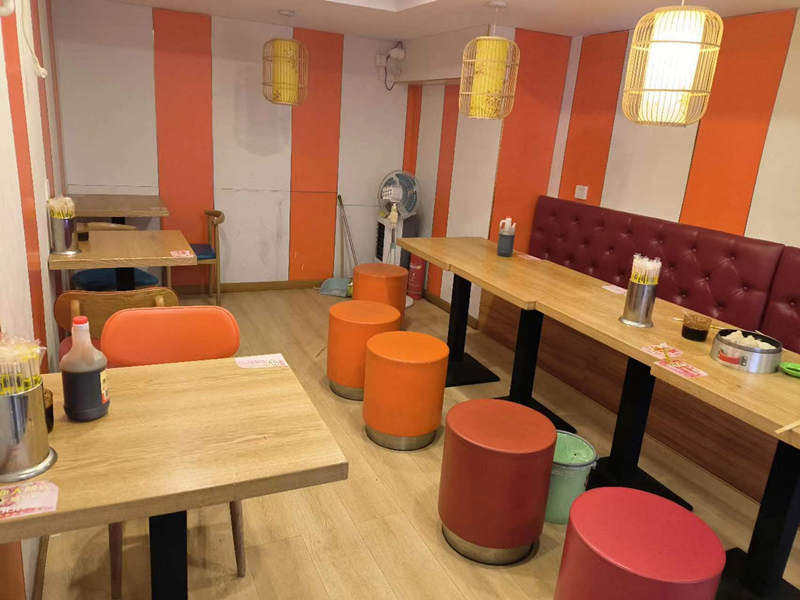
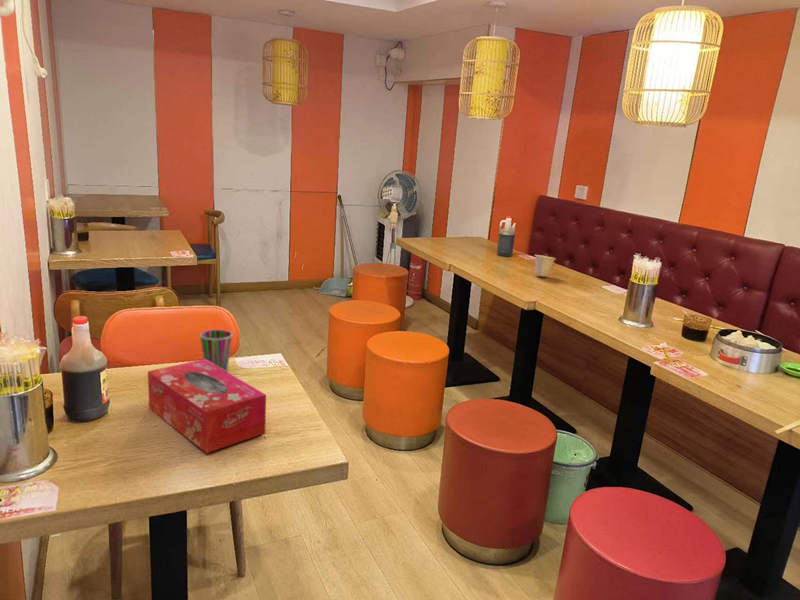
+ tissue box (205, 401)
+ cup (543, 265)
+ cup (216, 353)
